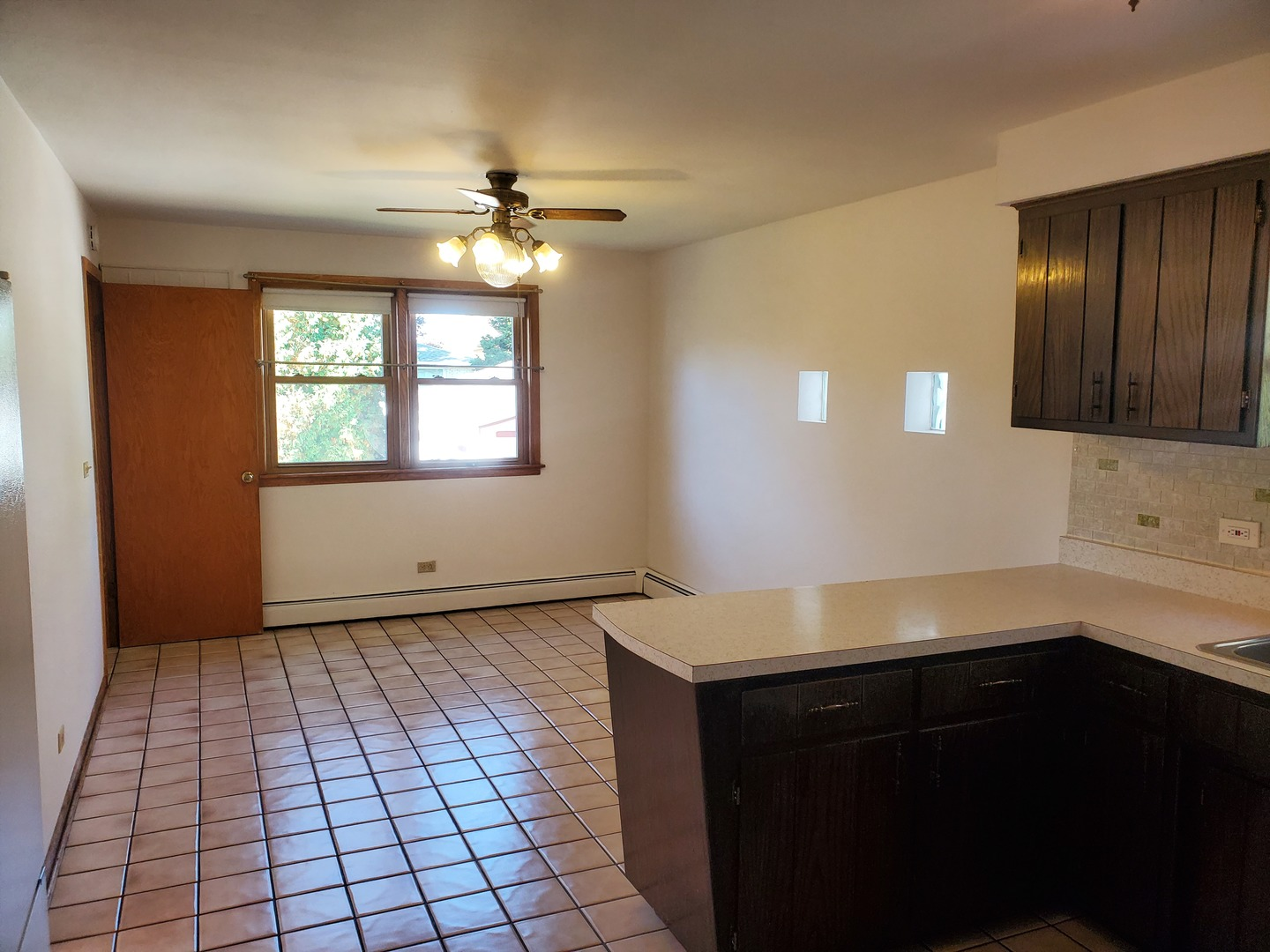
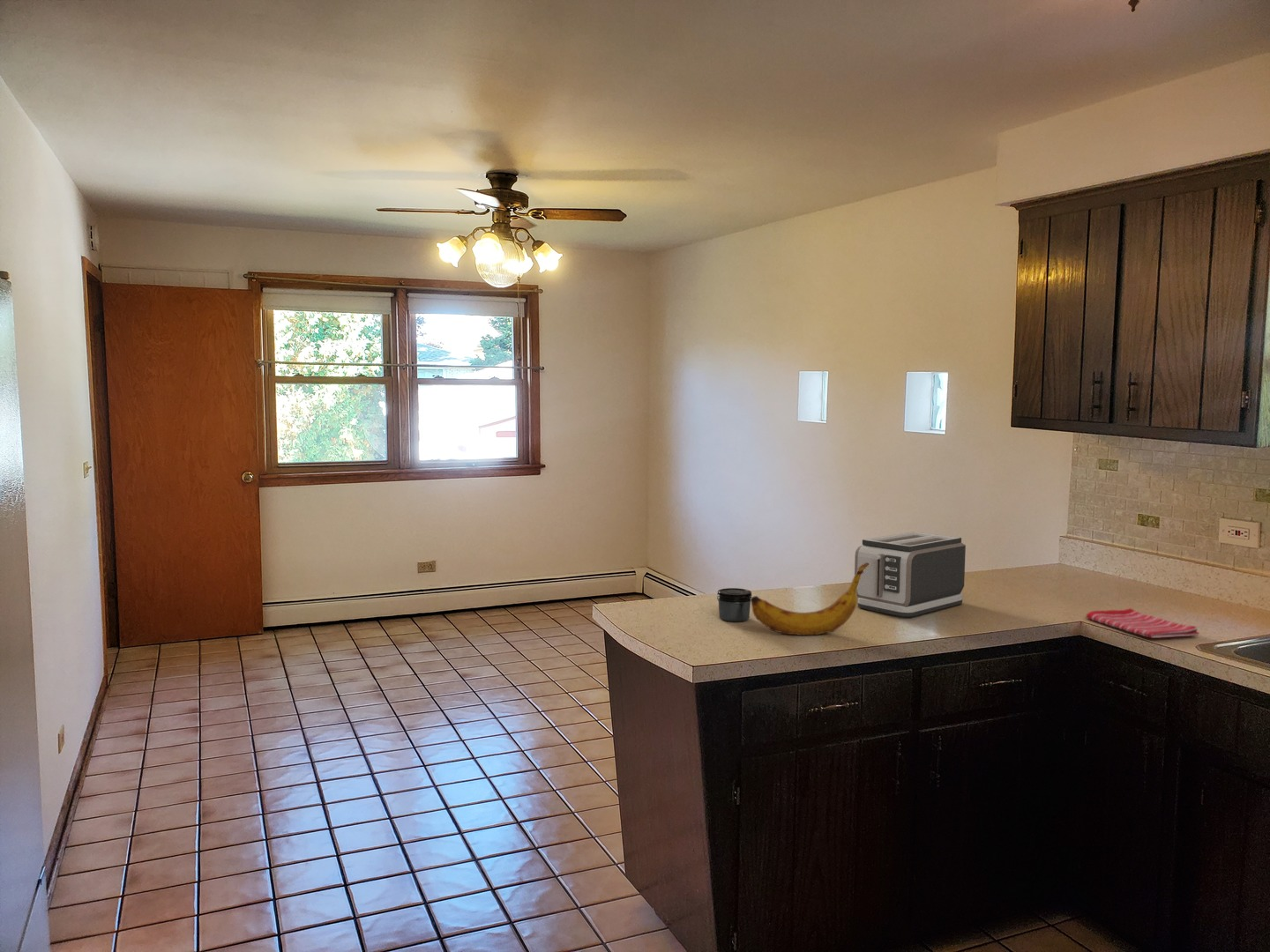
+ jar (734, 605)
+ dish towel (1139, 622)
+ toaster (908, 572)
+ banana (810, 612)
